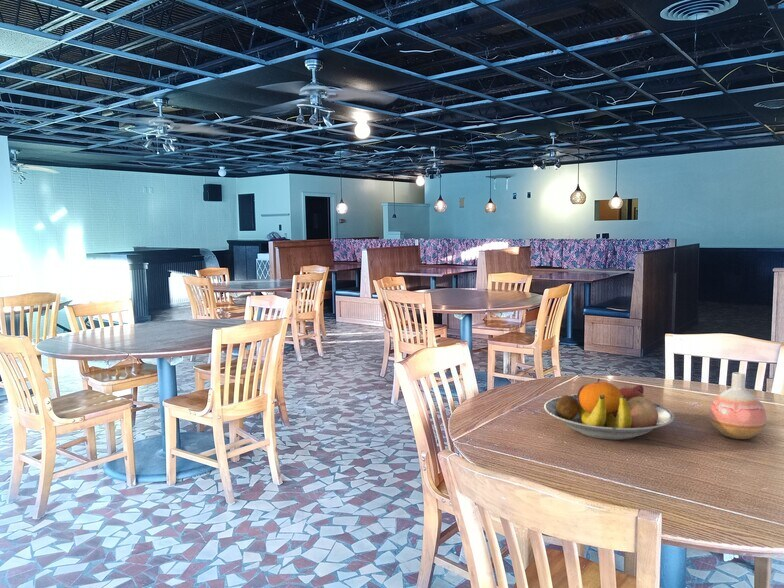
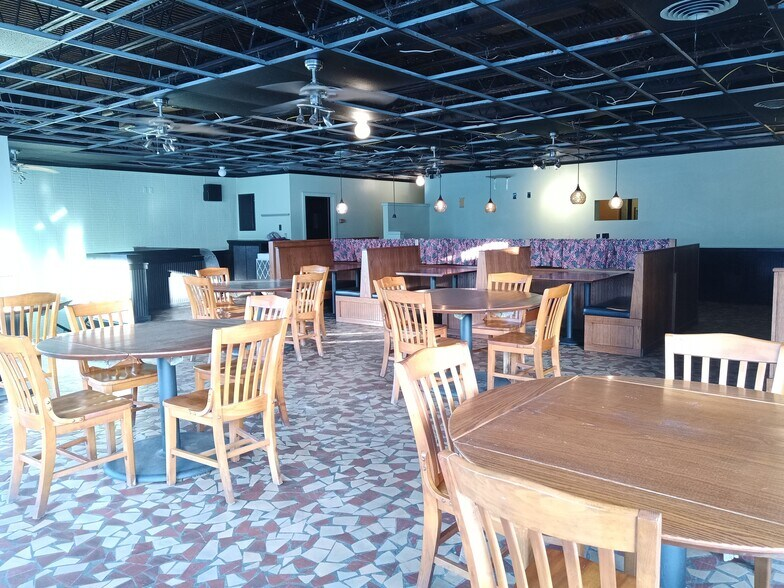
- vase (737, 404)
- fruit bowl (606, 404)
